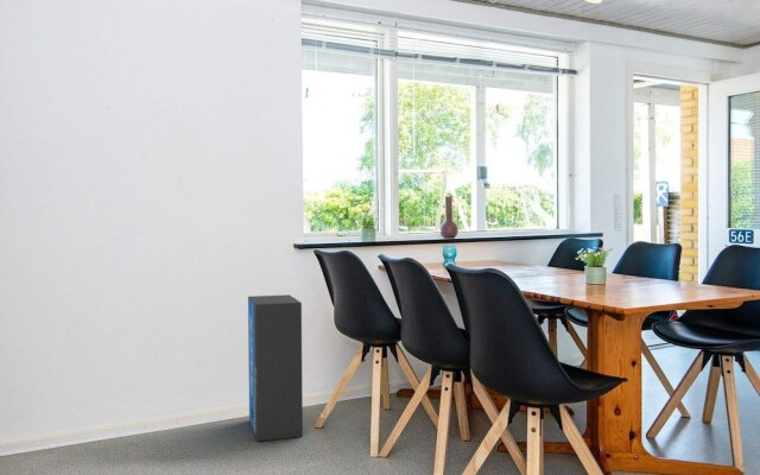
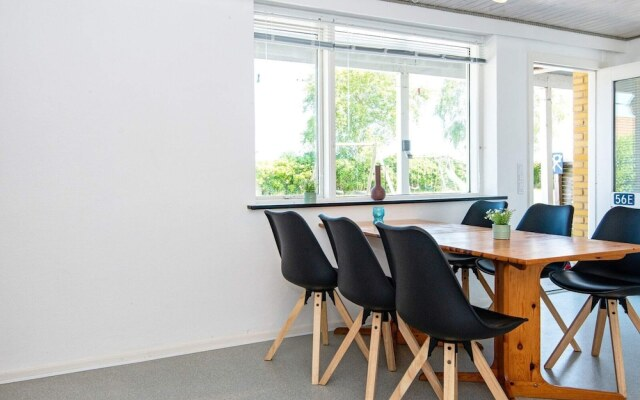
- air purifier (273, 363)
